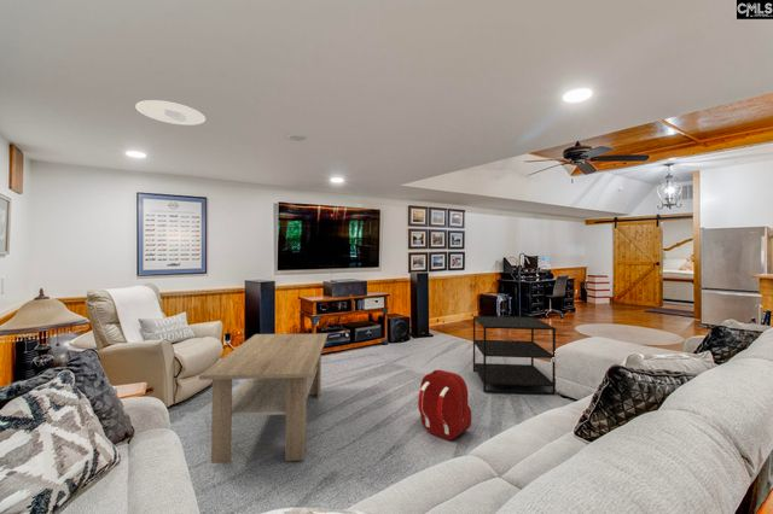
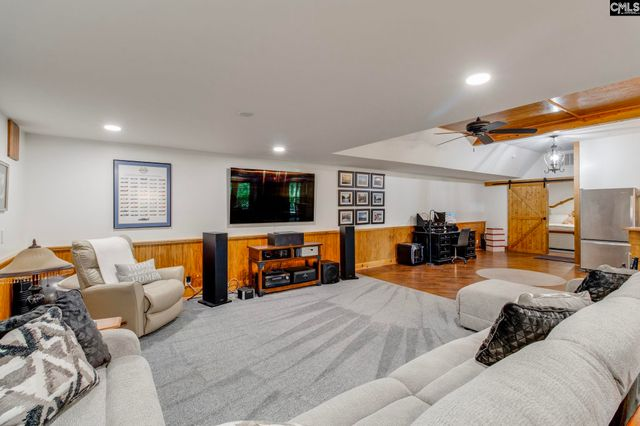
- coffee table (277, 386)
- recessed light (172, 110)
- side table (510, 351)
- backpack (441, 401)
